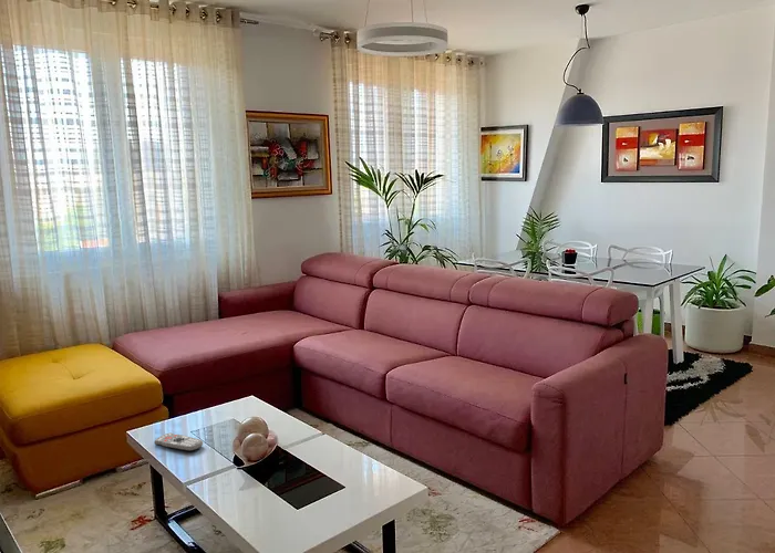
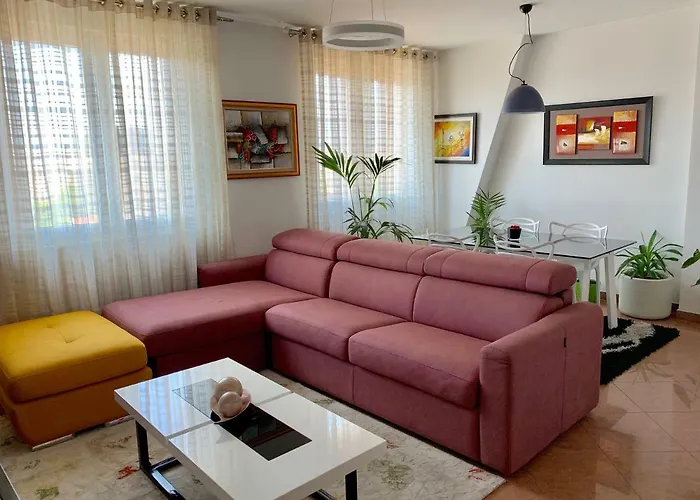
- remote control (179, 442)
